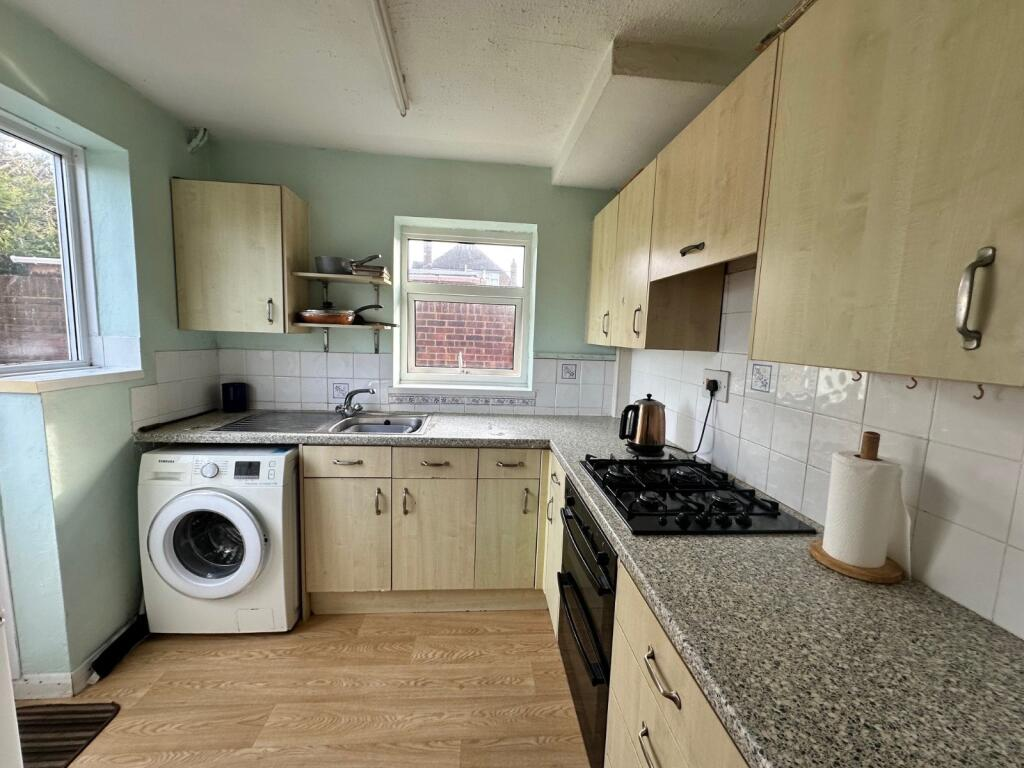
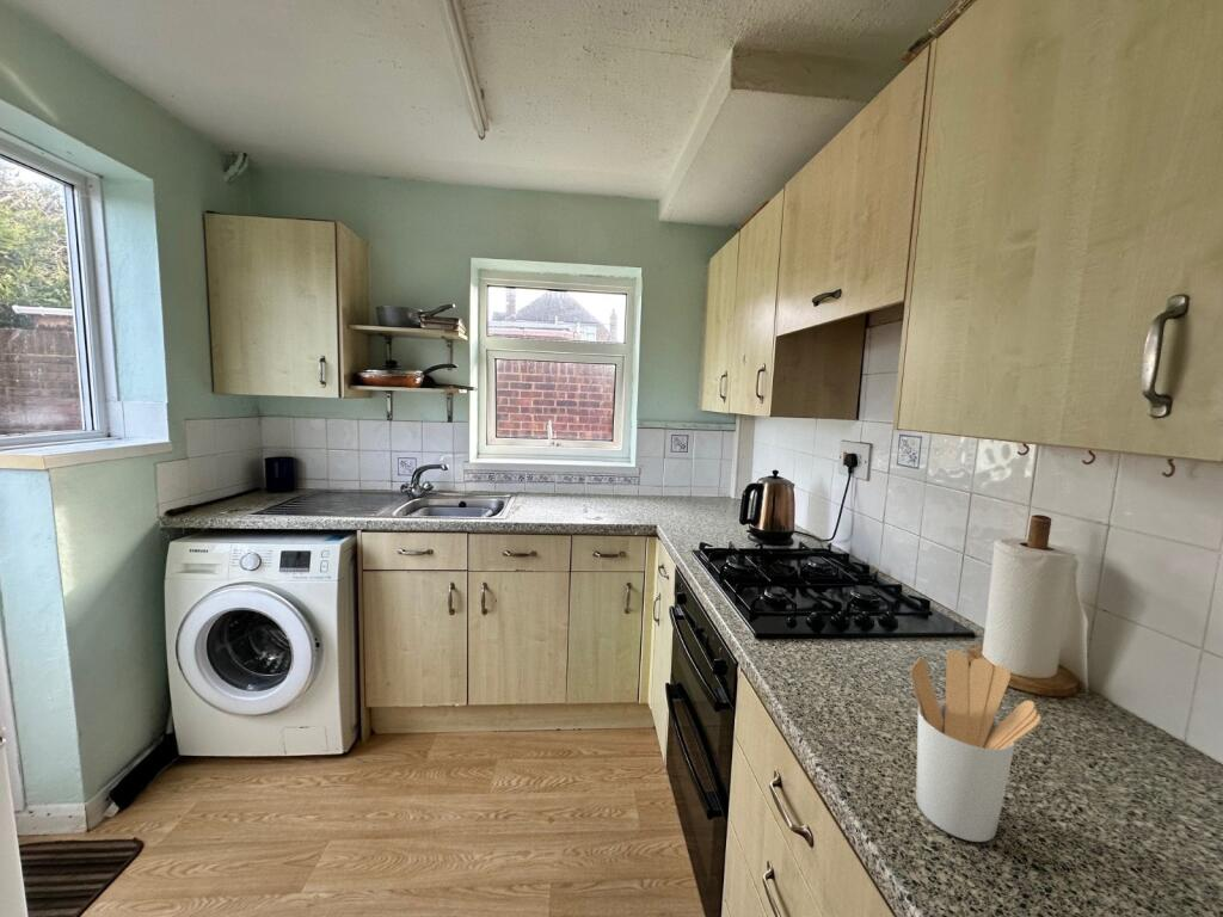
+ utensil holder (964, 736)
